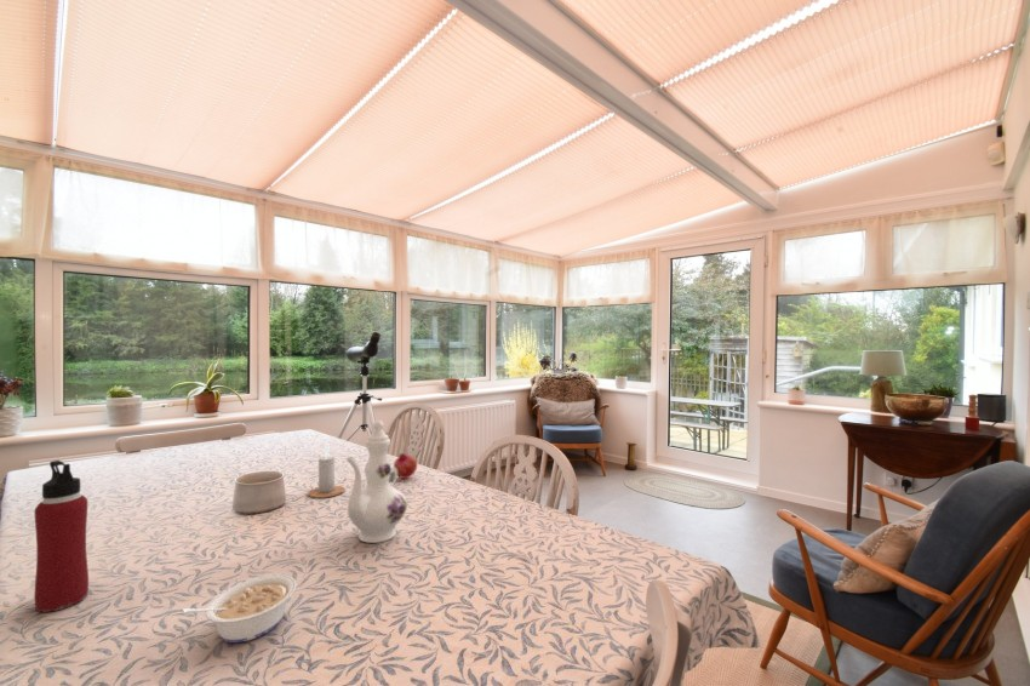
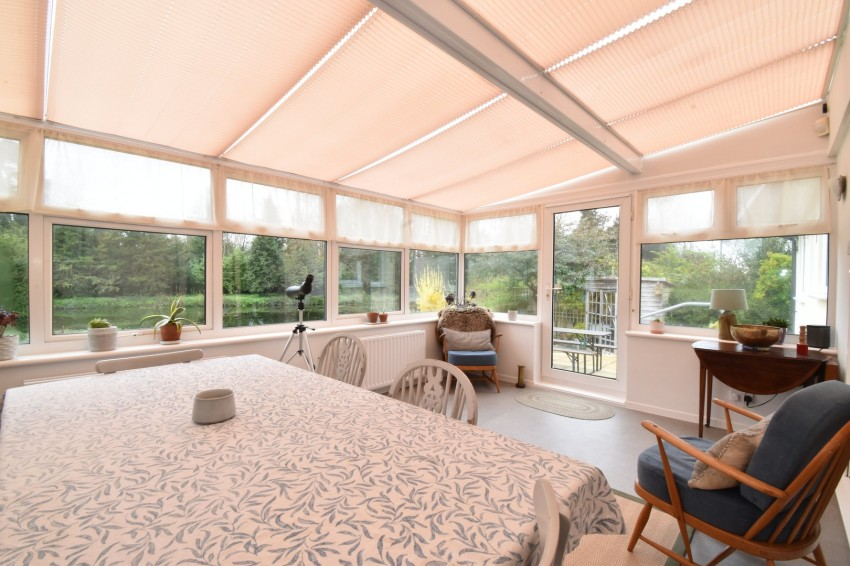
- chinaware (372, 479)
- candle (326, 467)
- legume (250, 608)
- fruit (405, 464)
- water bottle (62, 531)
